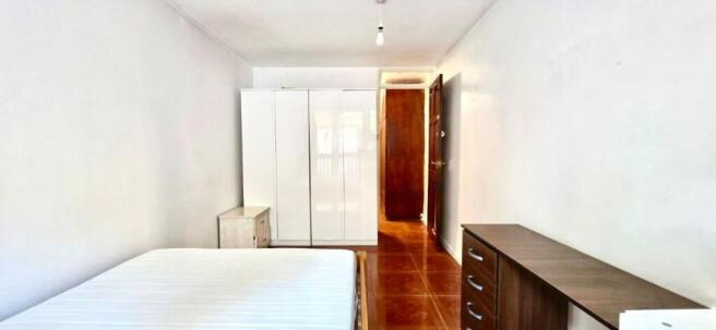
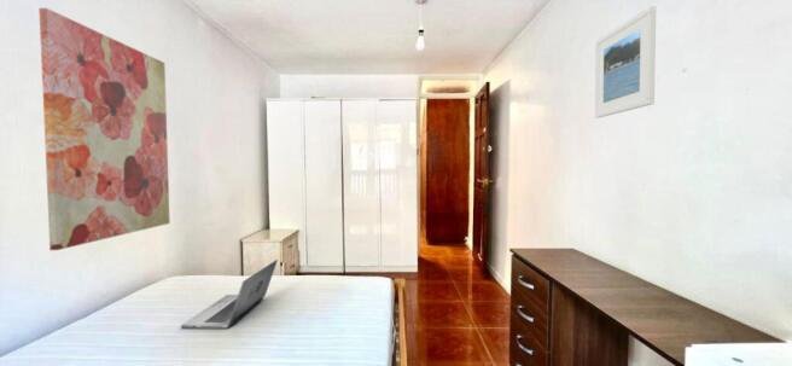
+ laptop (234, 295)
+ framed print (621, 69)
+ wall art (118, 138)
